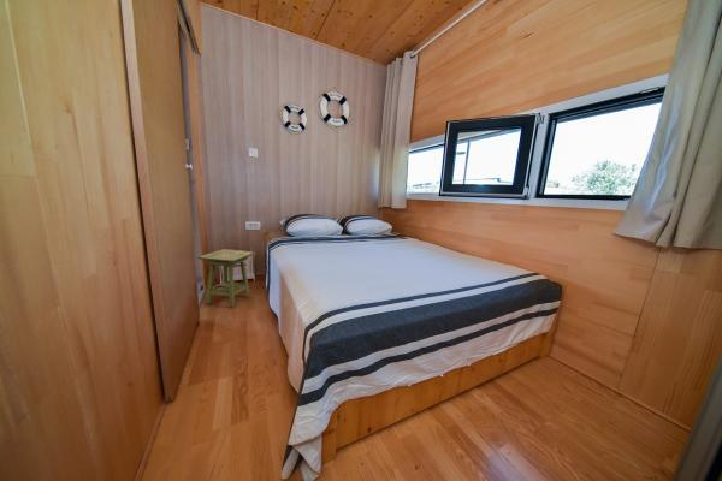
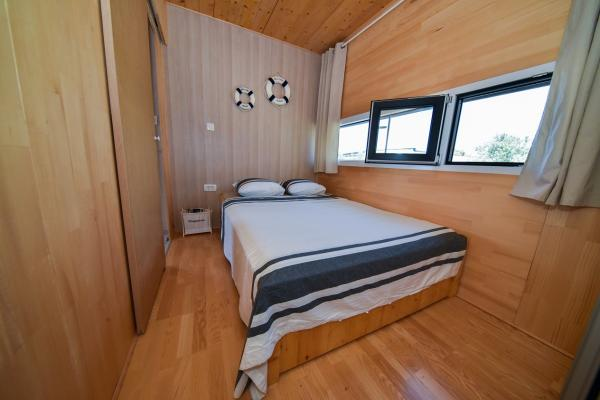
- side table (229, 277)
